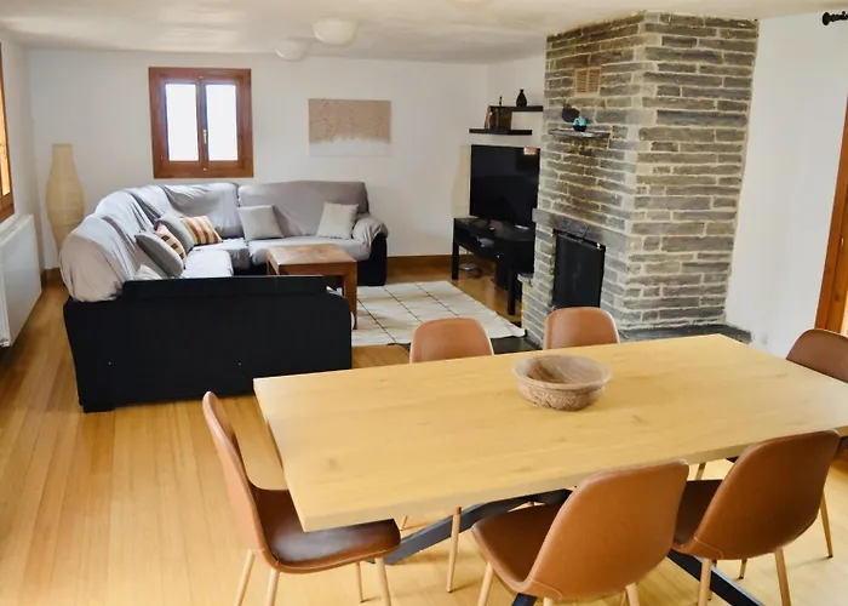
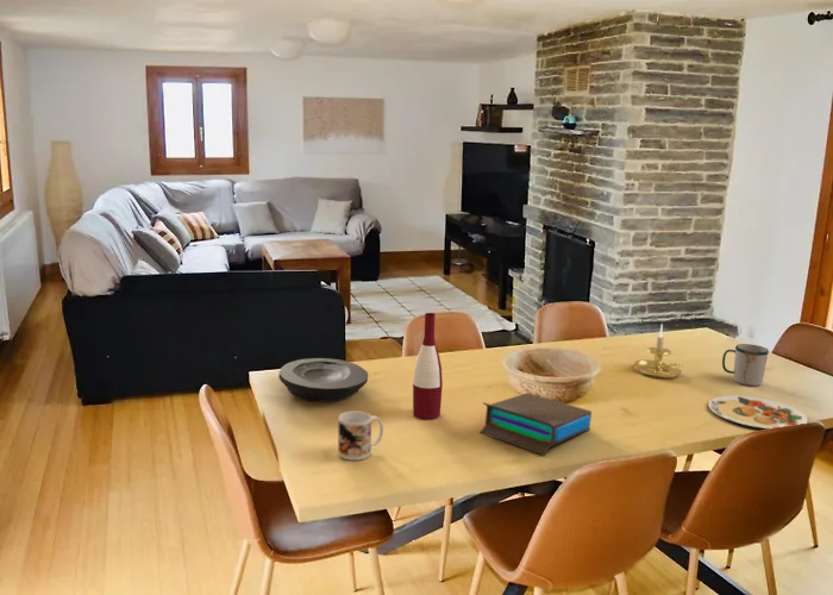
+ mug (361, 433)
+ mug (746, 364)
+ plate (756, 412)
+ plate (324, 381)
+ candle holder (662, 349)
+ alcohol (427, 364)
+ book (538, 415)
